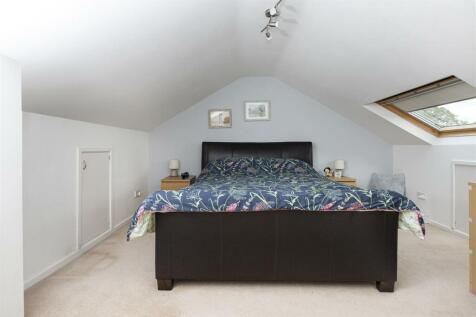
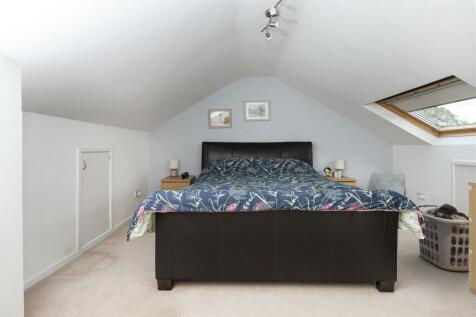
+ clothes hamper (444, 233)
